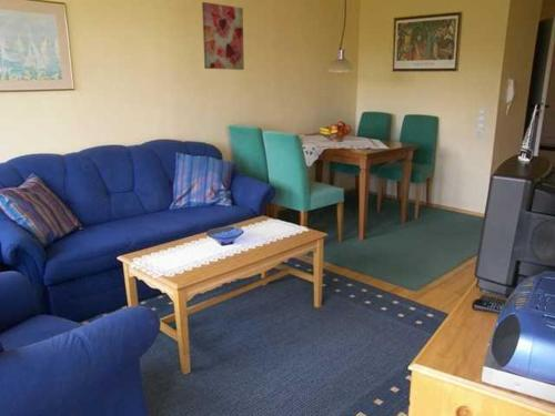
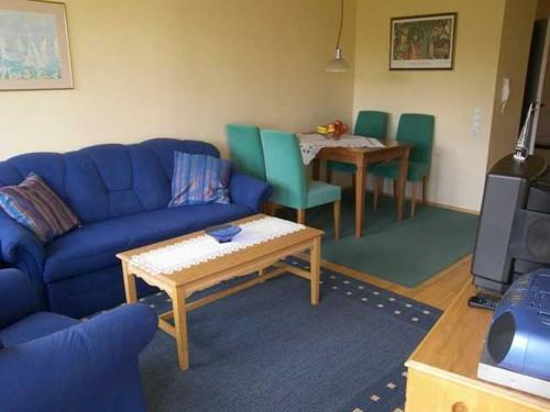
- wall art (223, 38)
